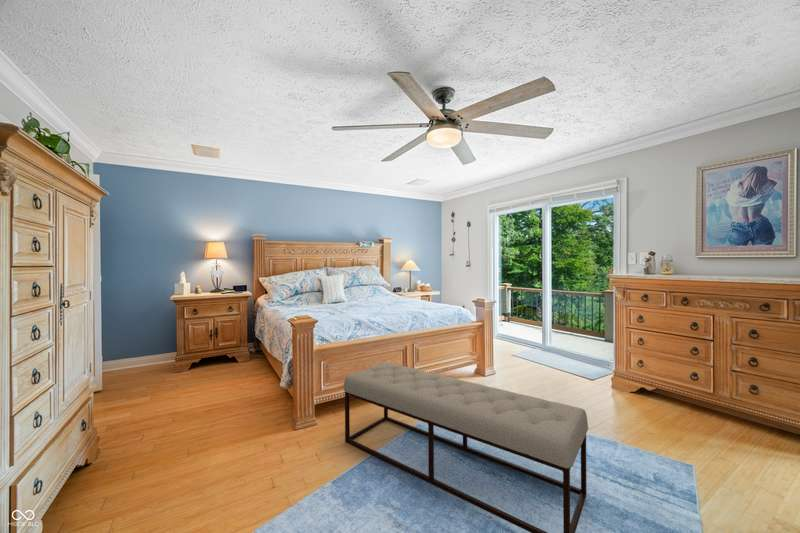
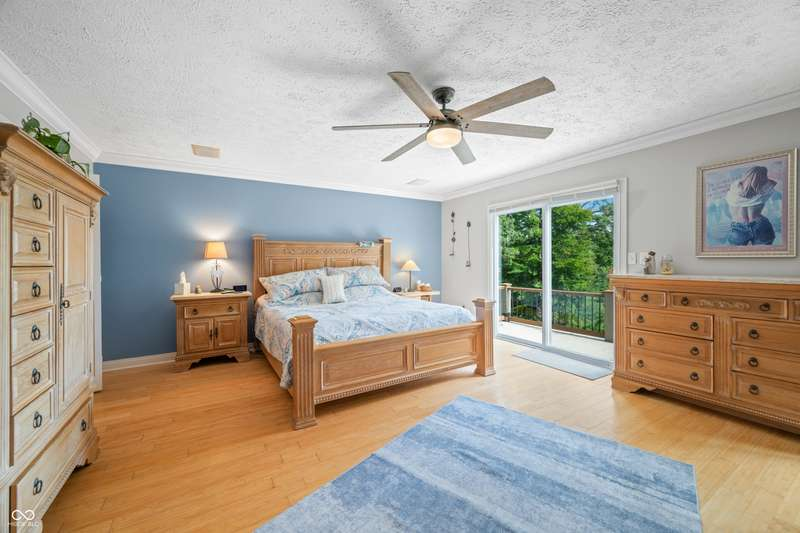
- bench (449, 427)
